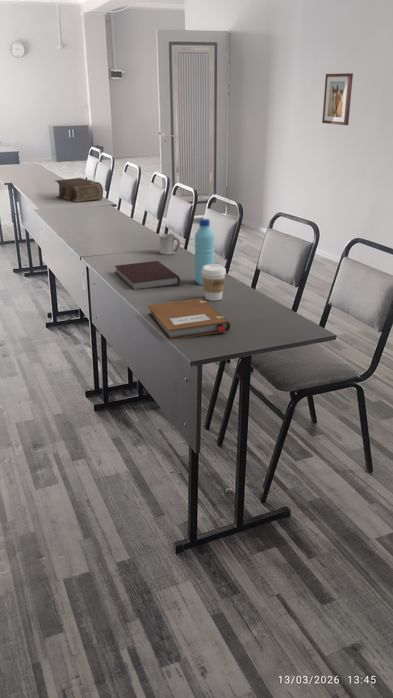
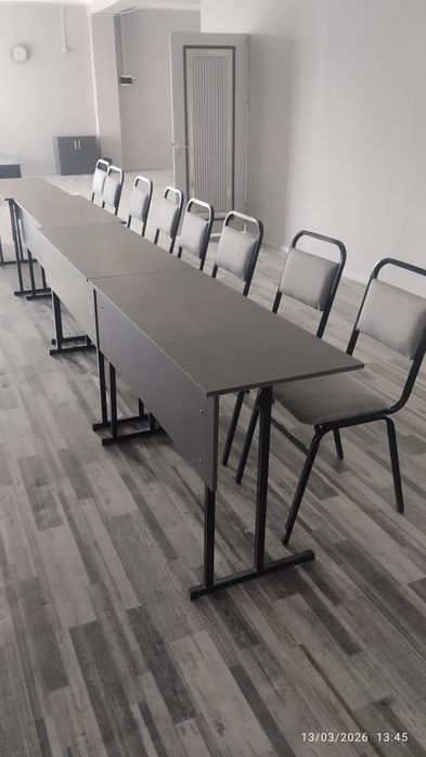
- notebook (188, 318)
- coffee cup (213, 282)
- water bottle (204, 252)
- notebook (146, 274)
- wall art (336, 99)
- cup (170, 244)
- bible (78, 189)
